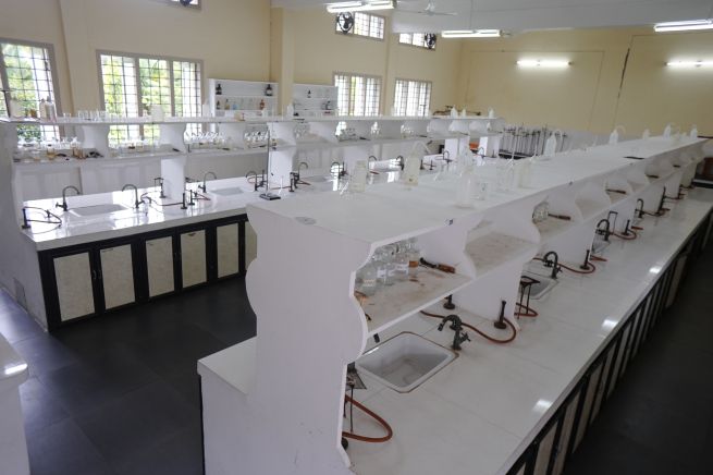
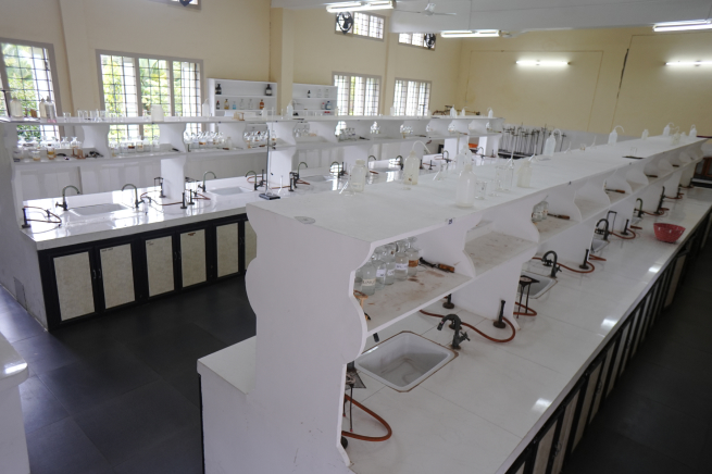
+ mixing bowl (667, 233)
